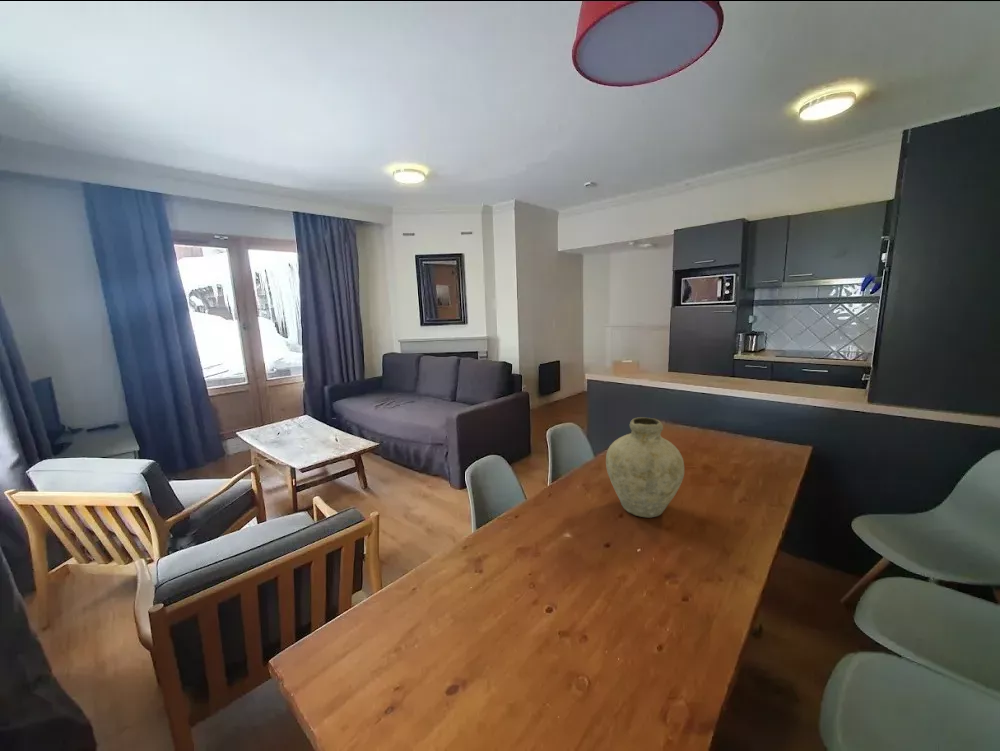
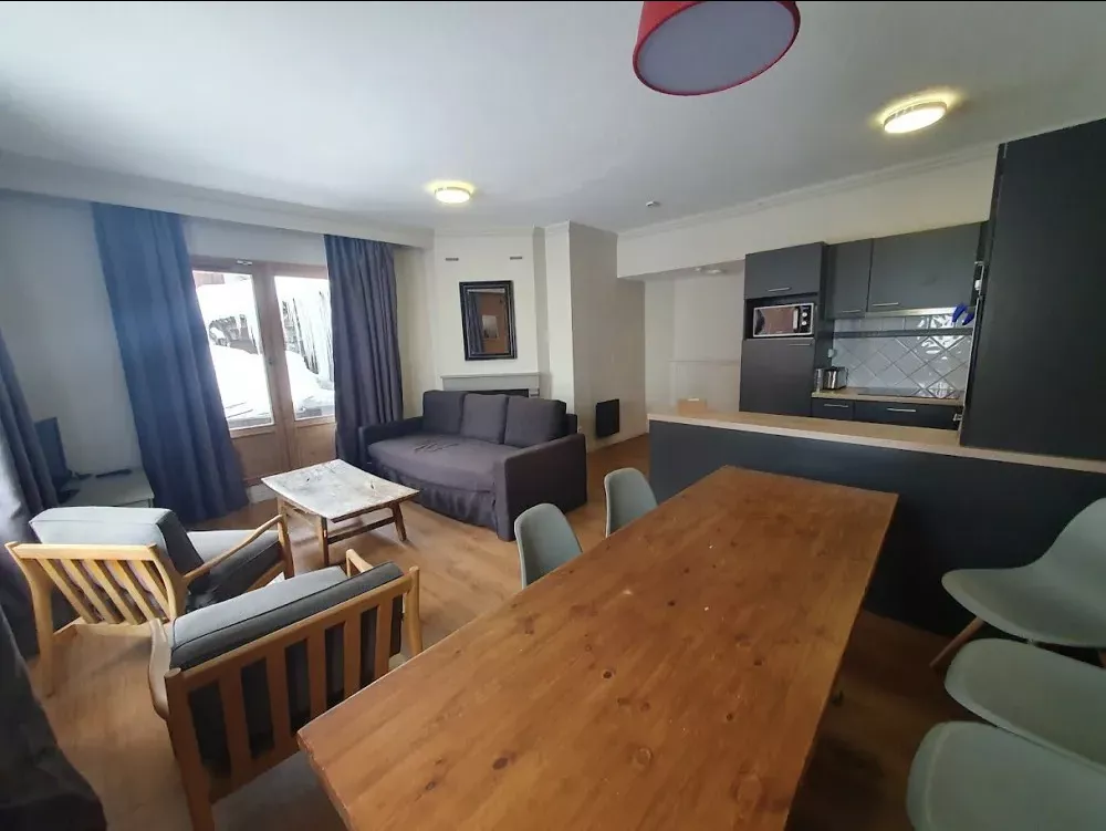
- vase (643, 465)
